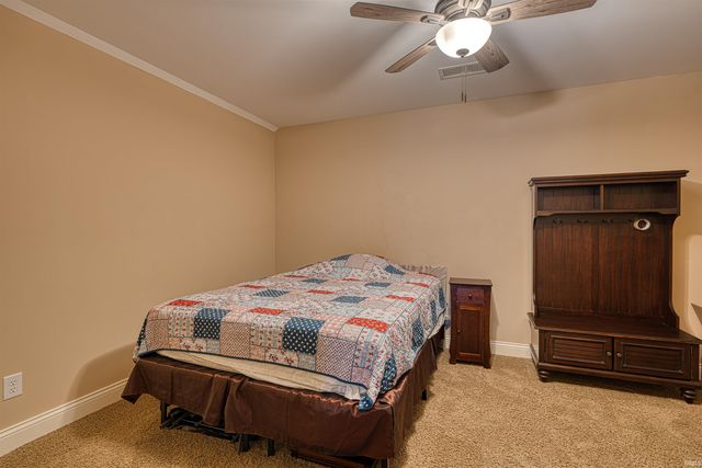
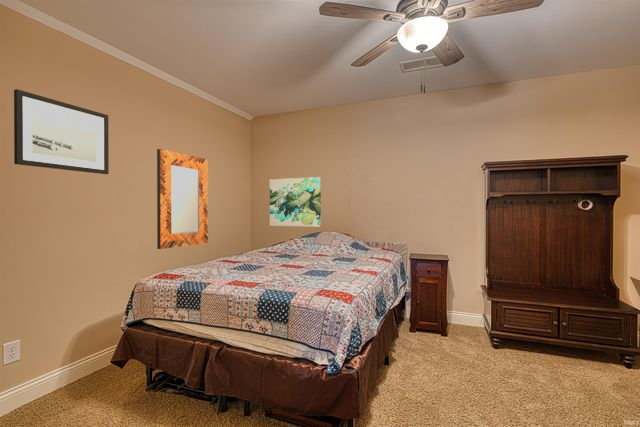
+ home mirror (184, 200)
+ wall art (294, 202)
+ wall art (66, 136)
